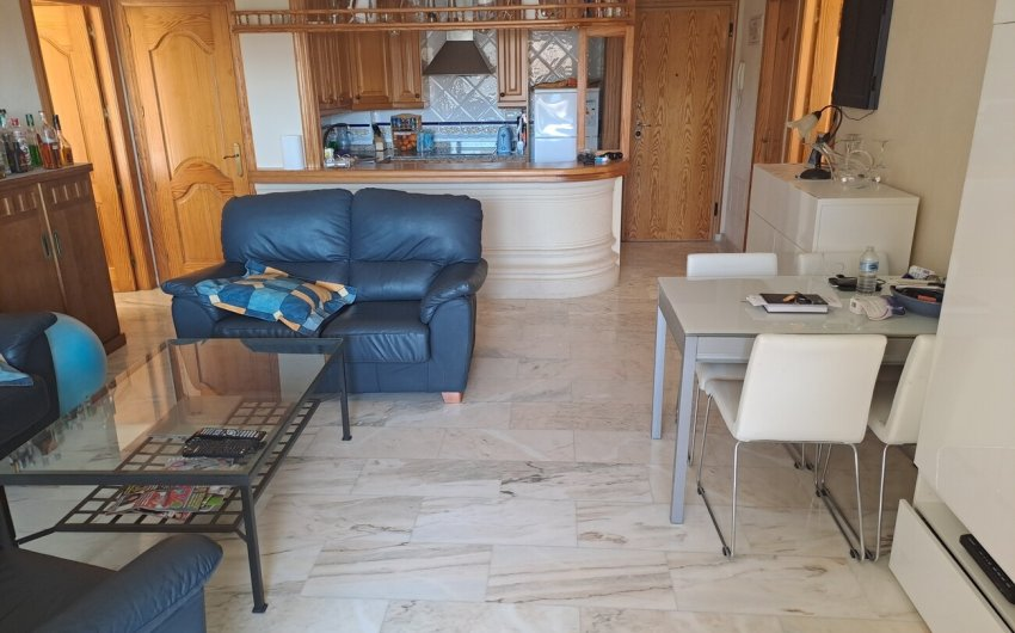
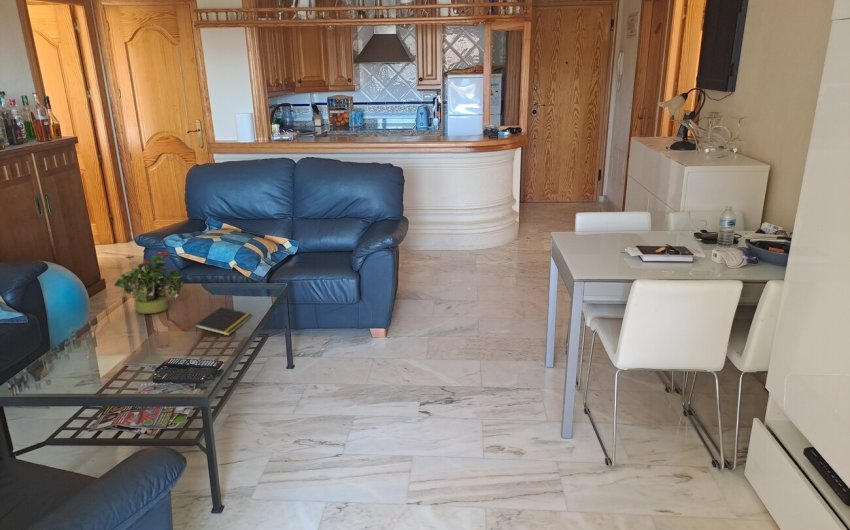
+ notepad (224, 320)
+ potted plant (149, 279)
